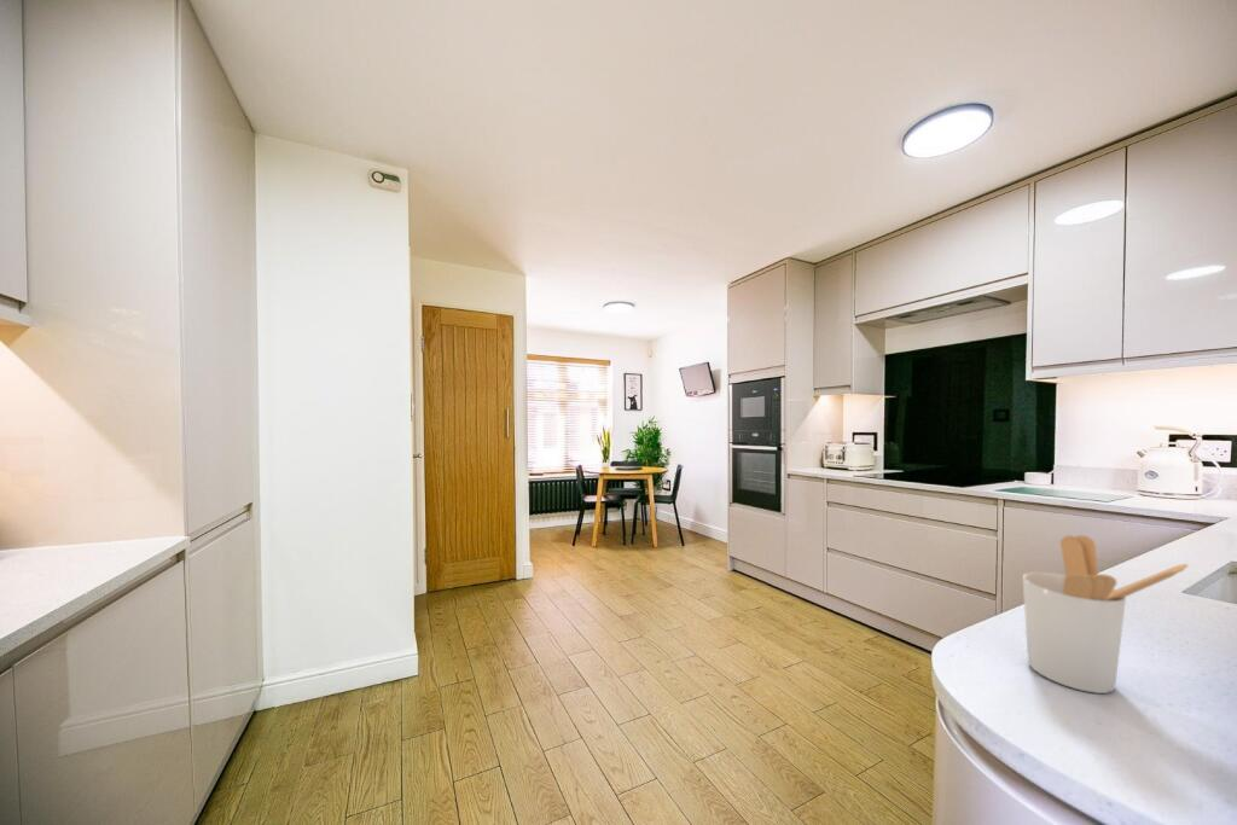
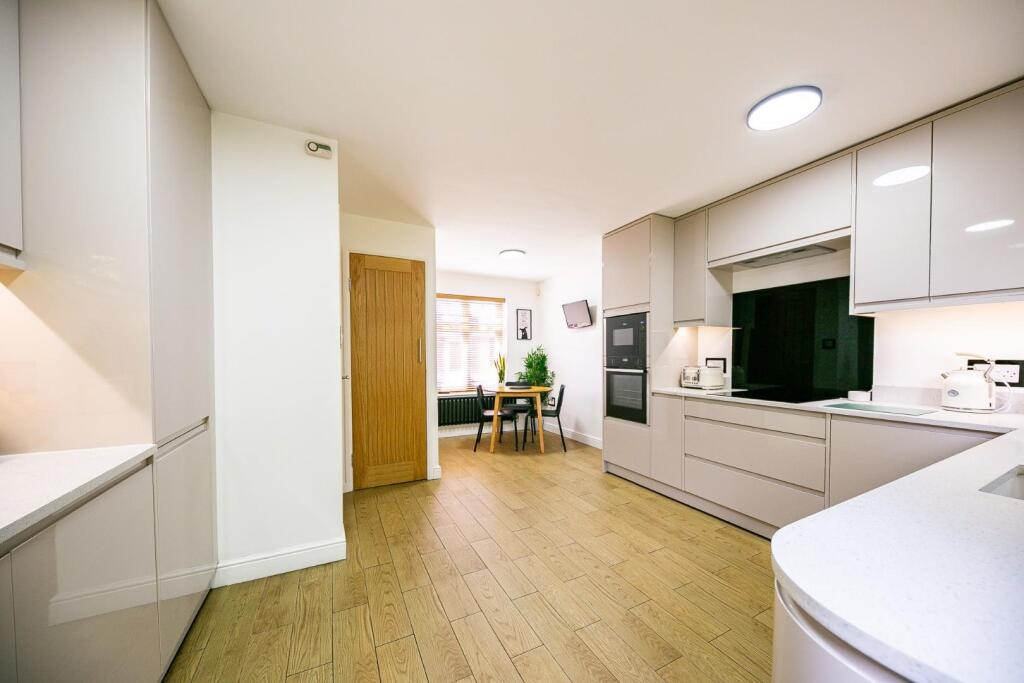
- utensil holder (1098, 615)
